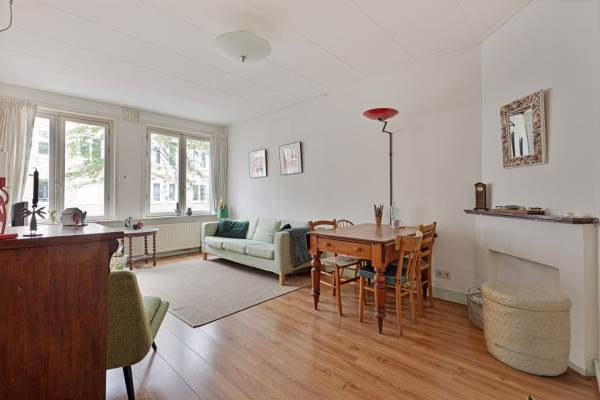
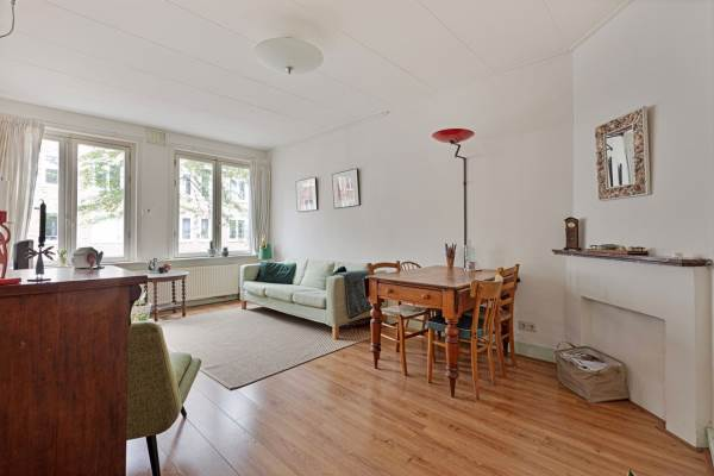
- basket (523, 323)
